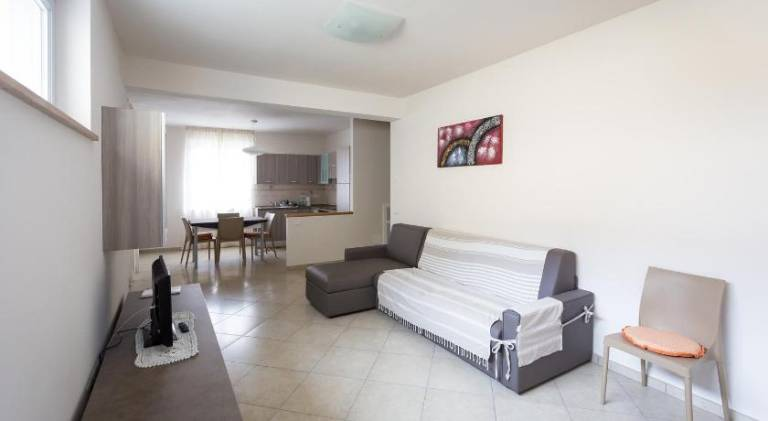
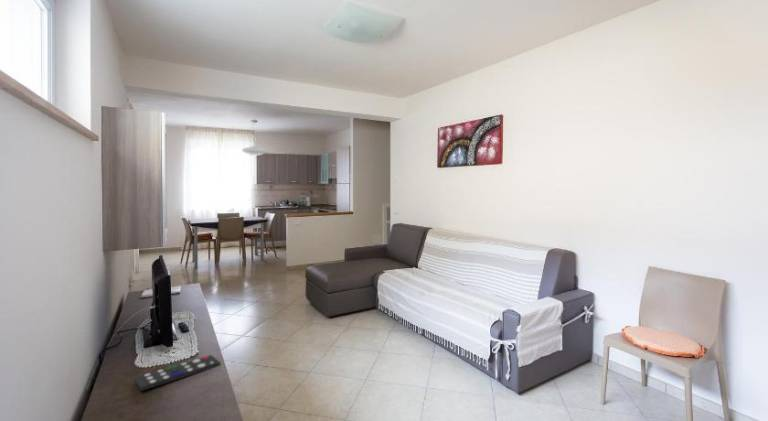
+ remote control (179, 370)
